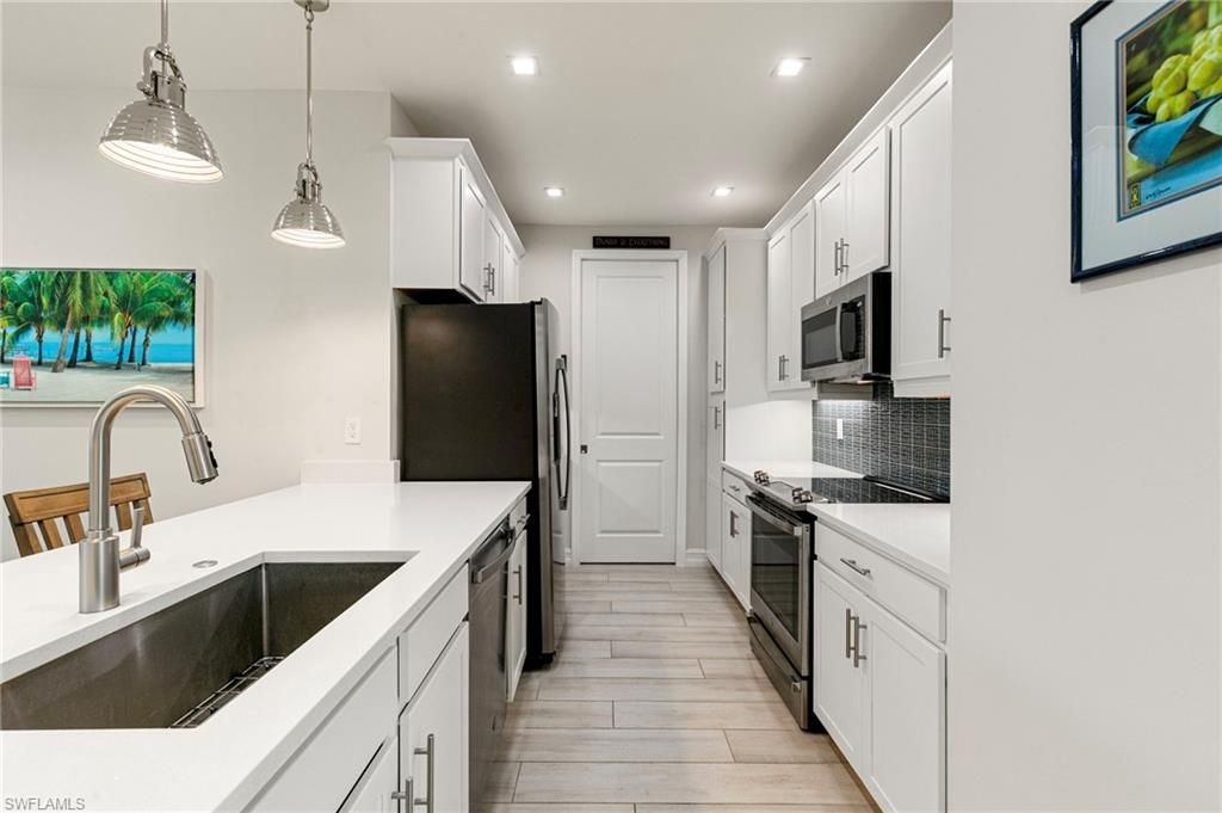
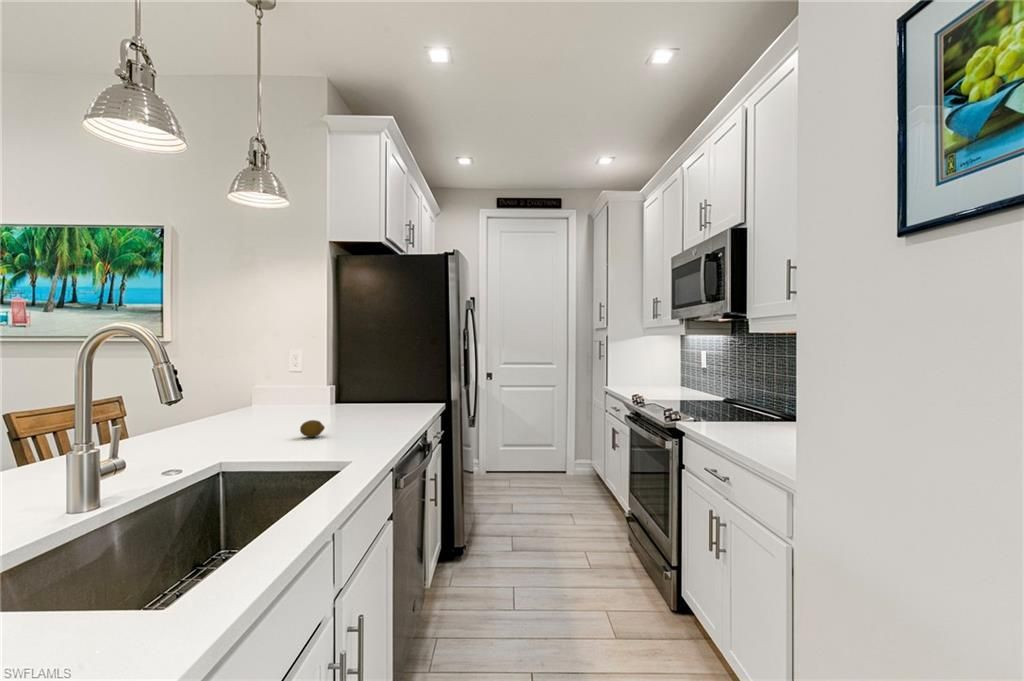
+ fruit (312, 428)
